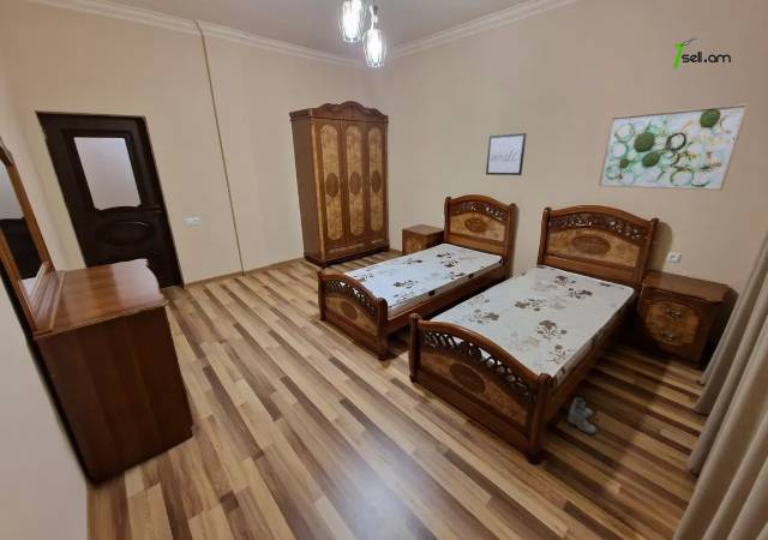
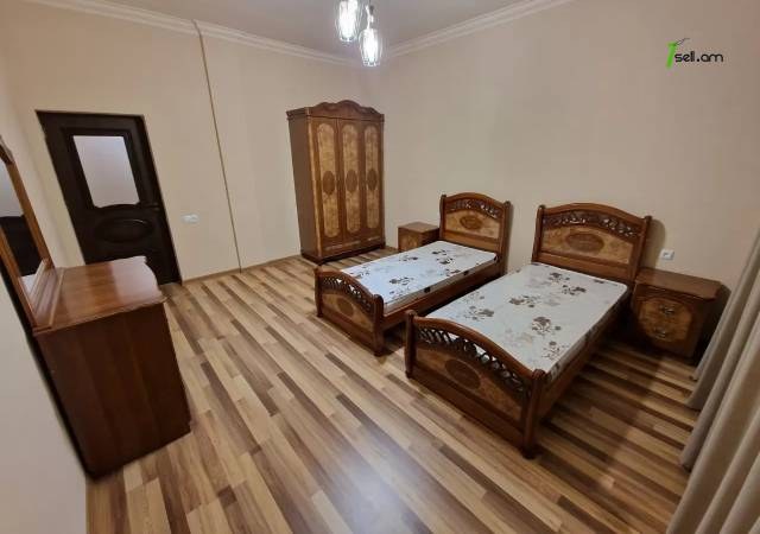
- boots (582, 413)
- wall art (662, 150)
- wall art (504, 155)
